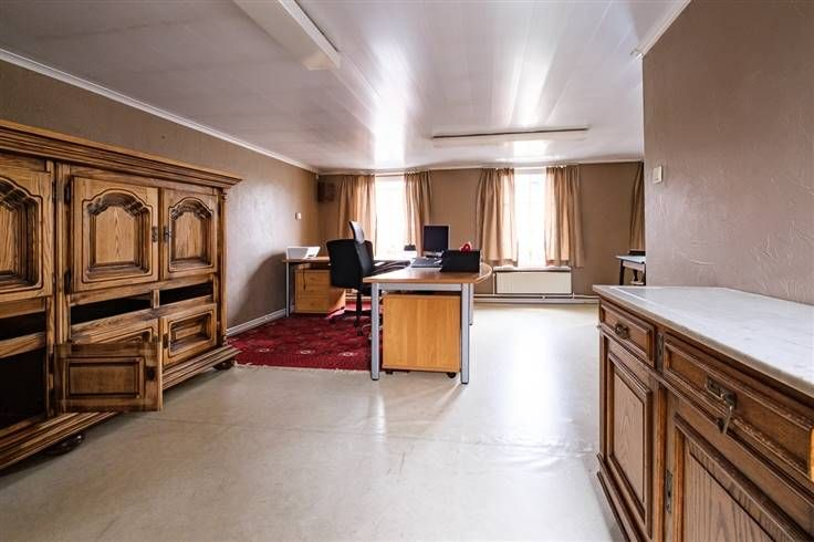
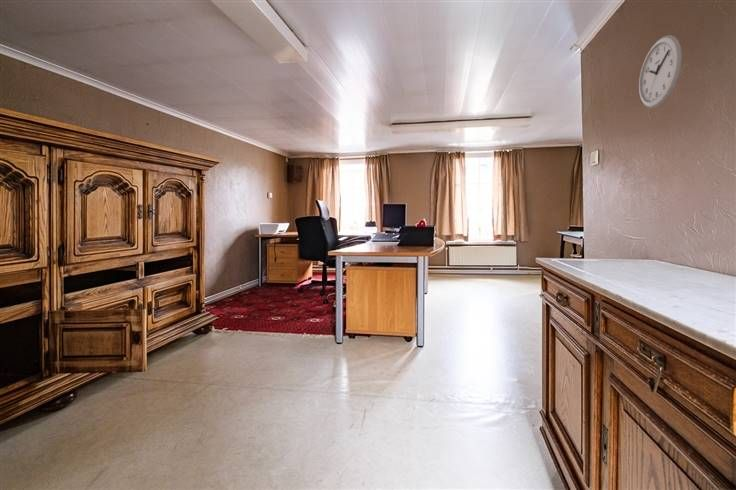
+ wall clock (657, 73)
